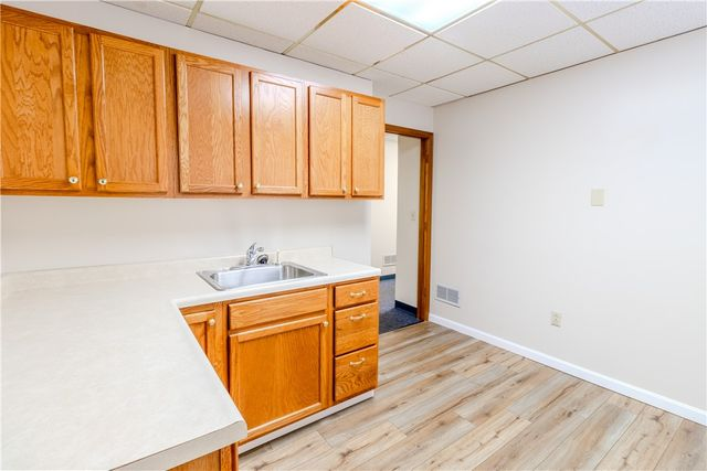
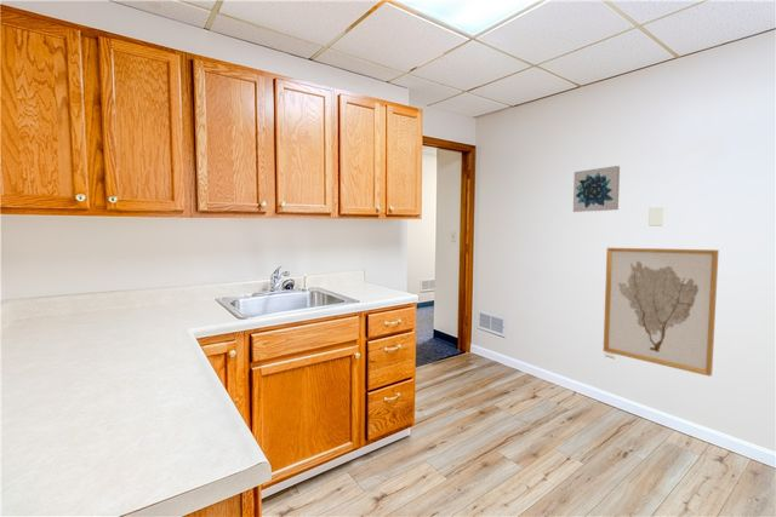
+ wall art (655, 305)
+ wall art (595, 190)
